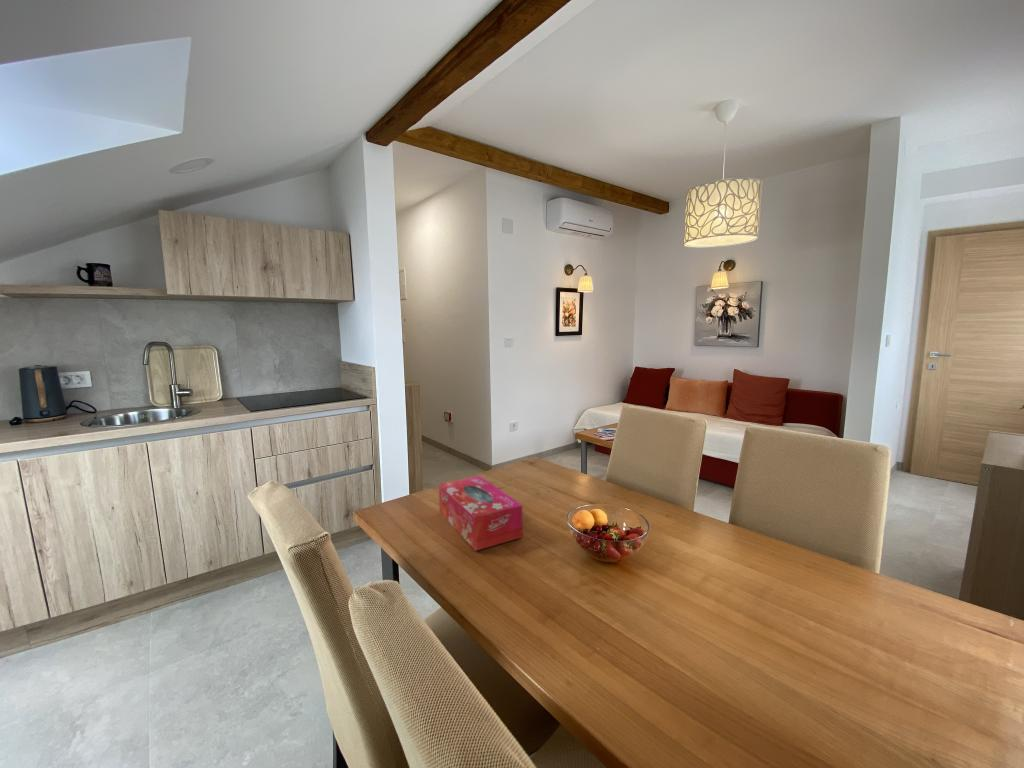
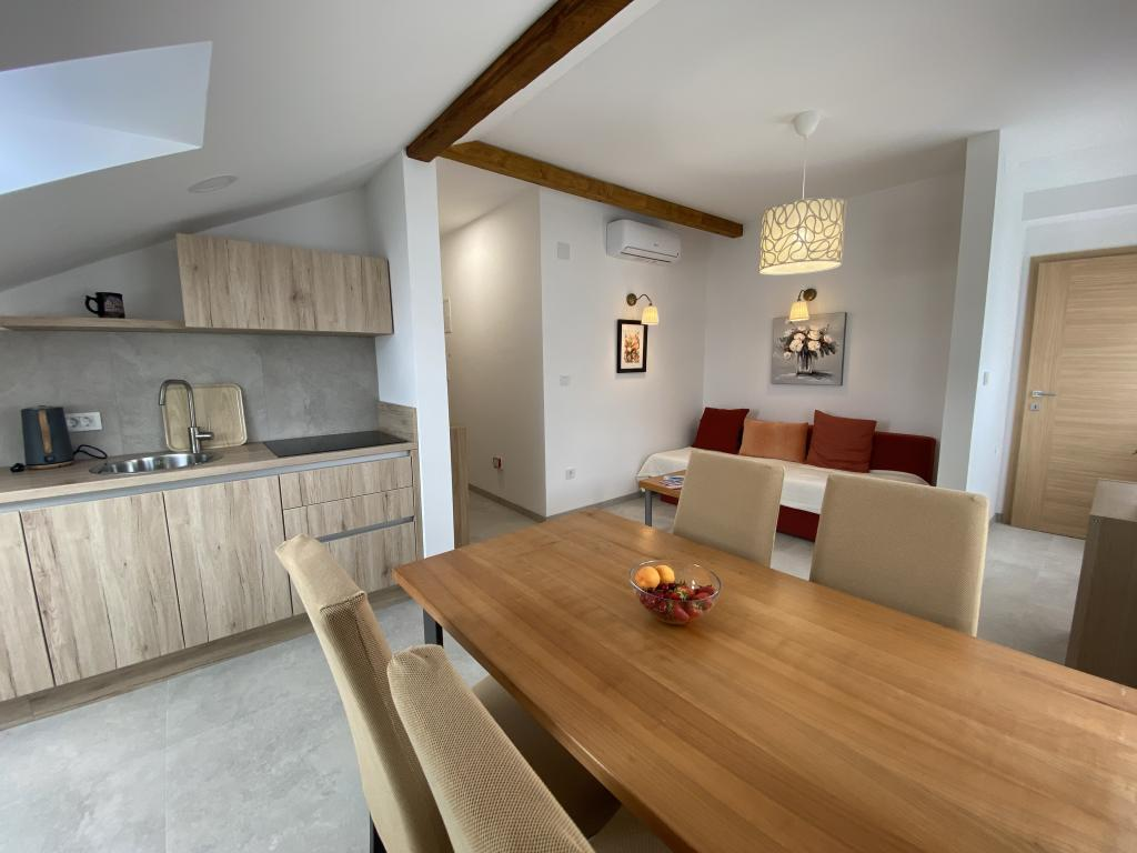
- tissue box (478, 509)
